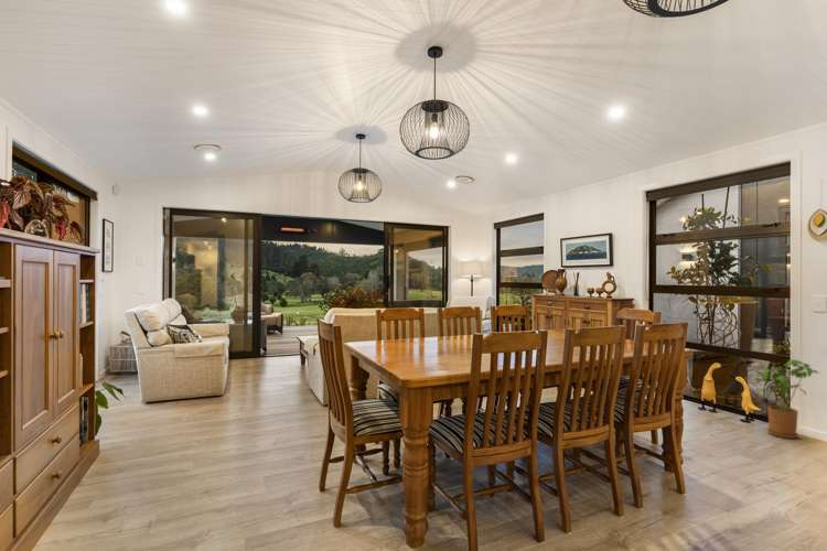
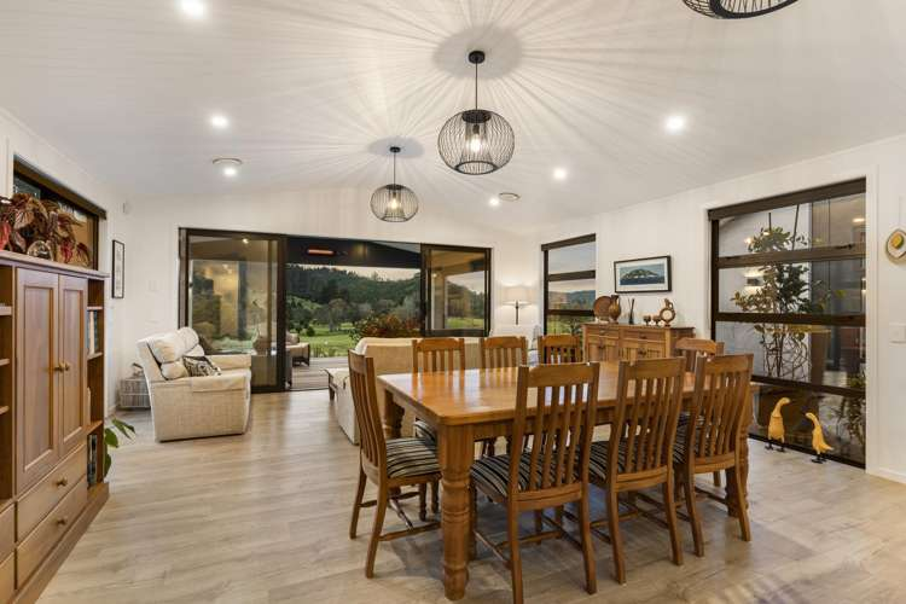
- house plant (784, 398)
